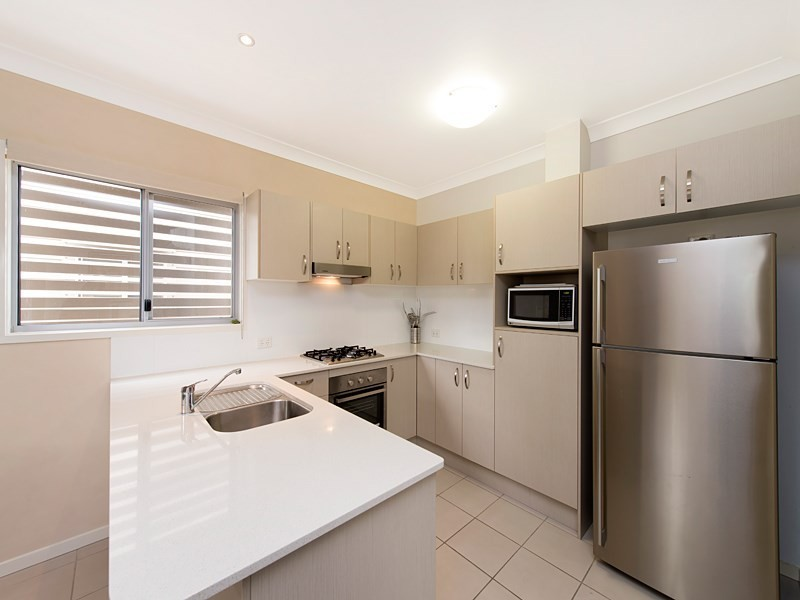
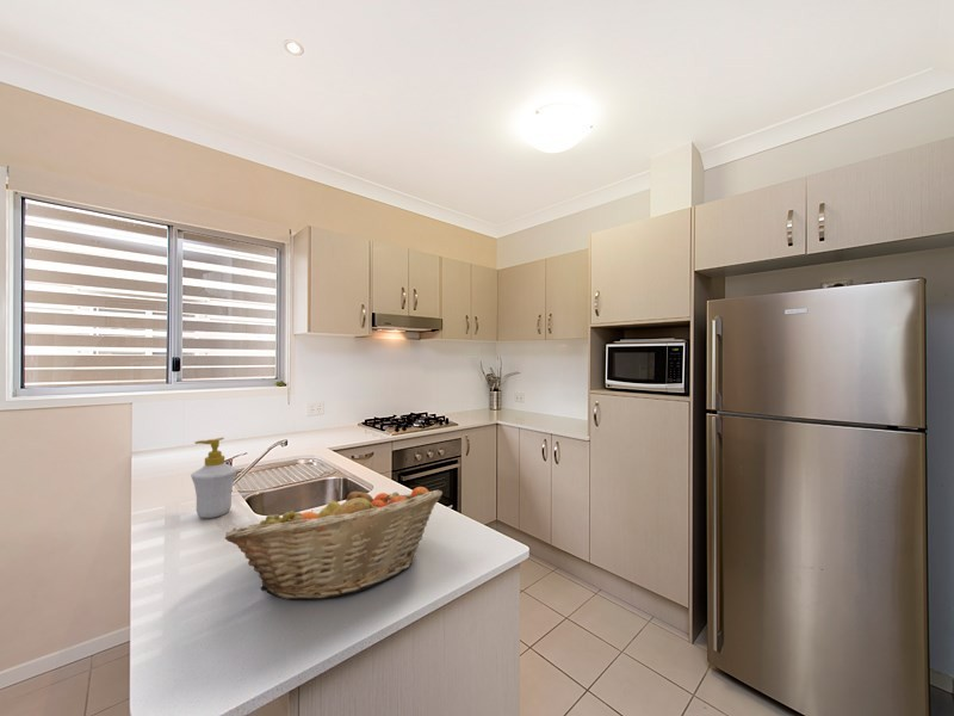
+ fruit basket (343, 527)
+ soap bottle (213, 476)
